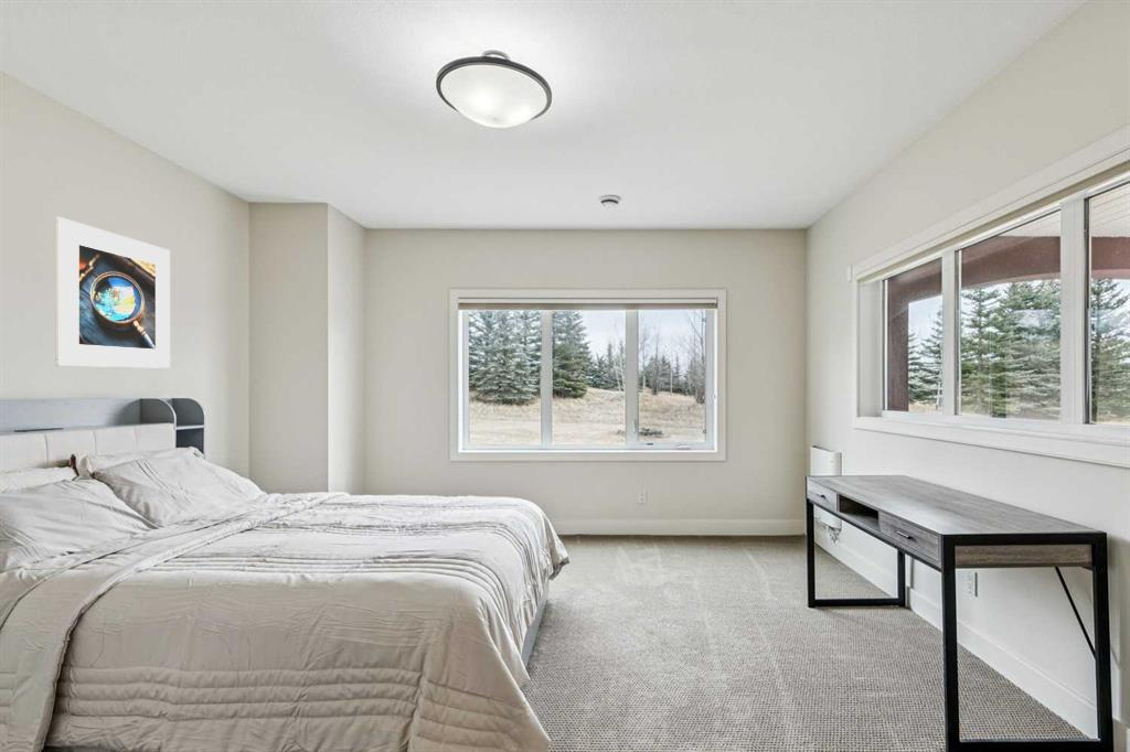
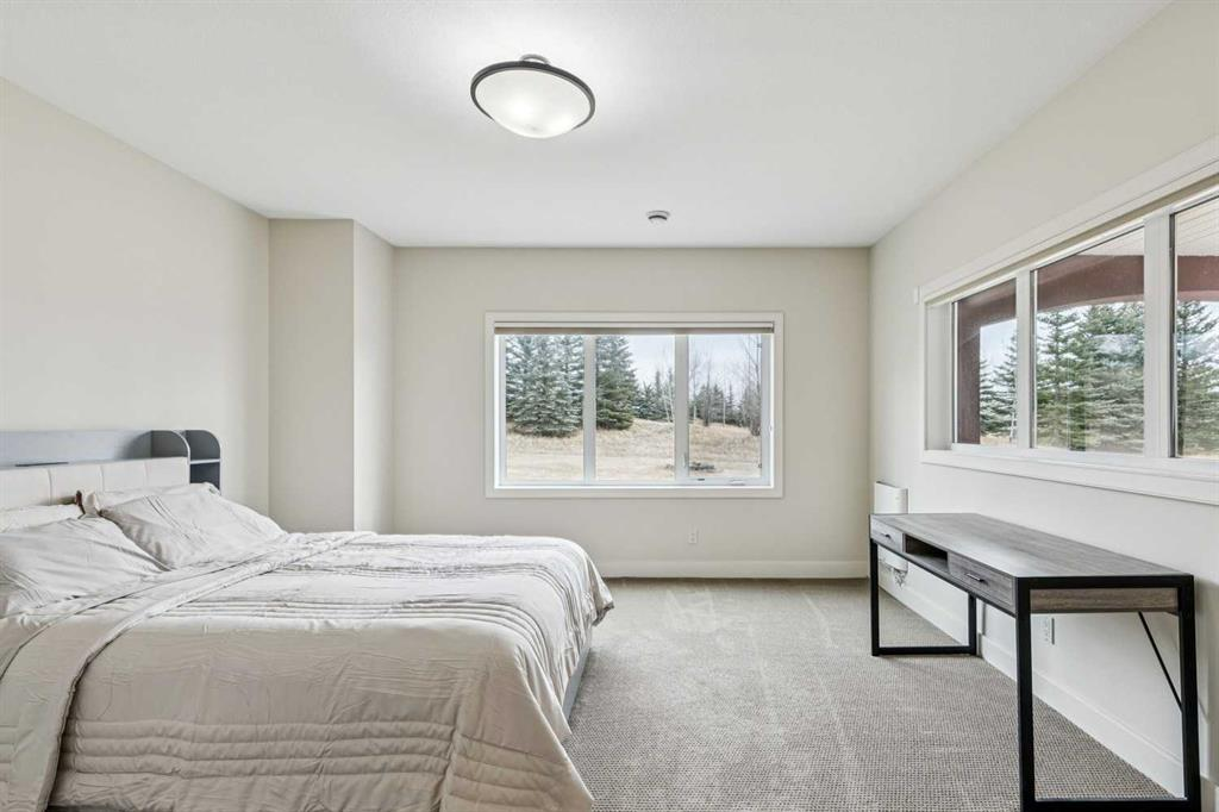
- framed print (119, 301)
